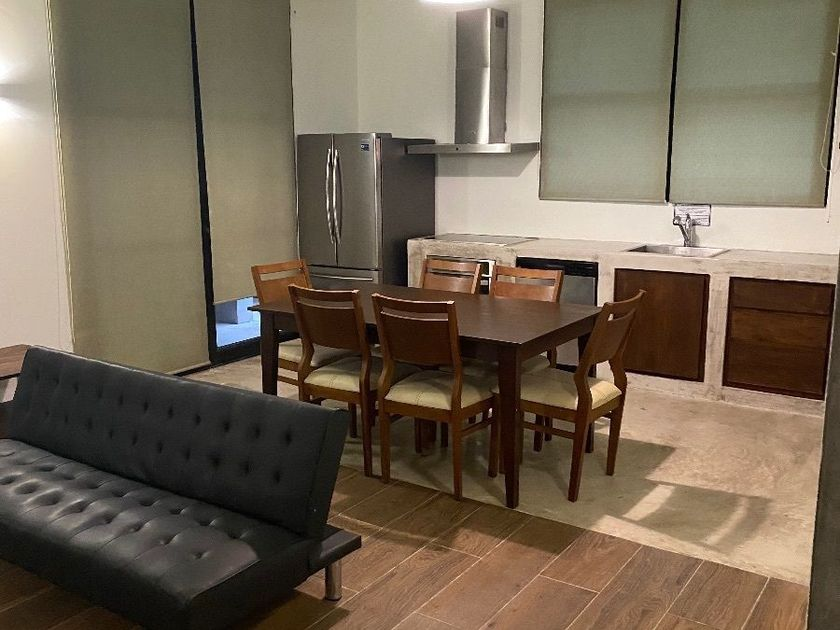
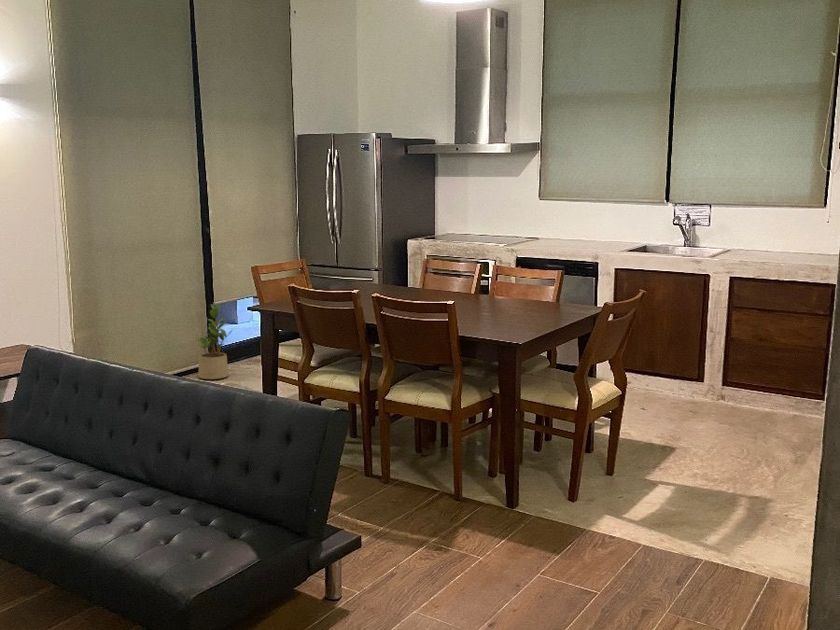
+ potted plant (211, 339)
